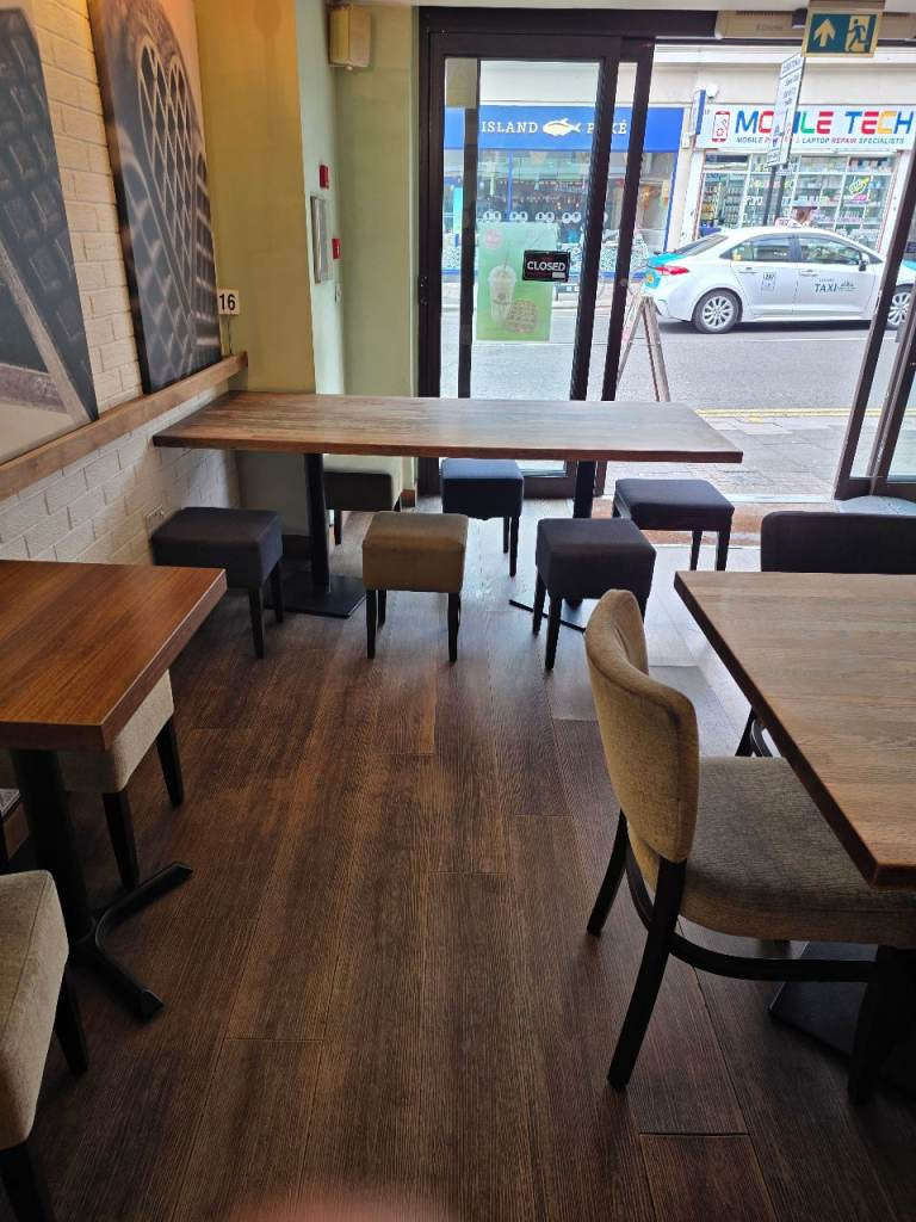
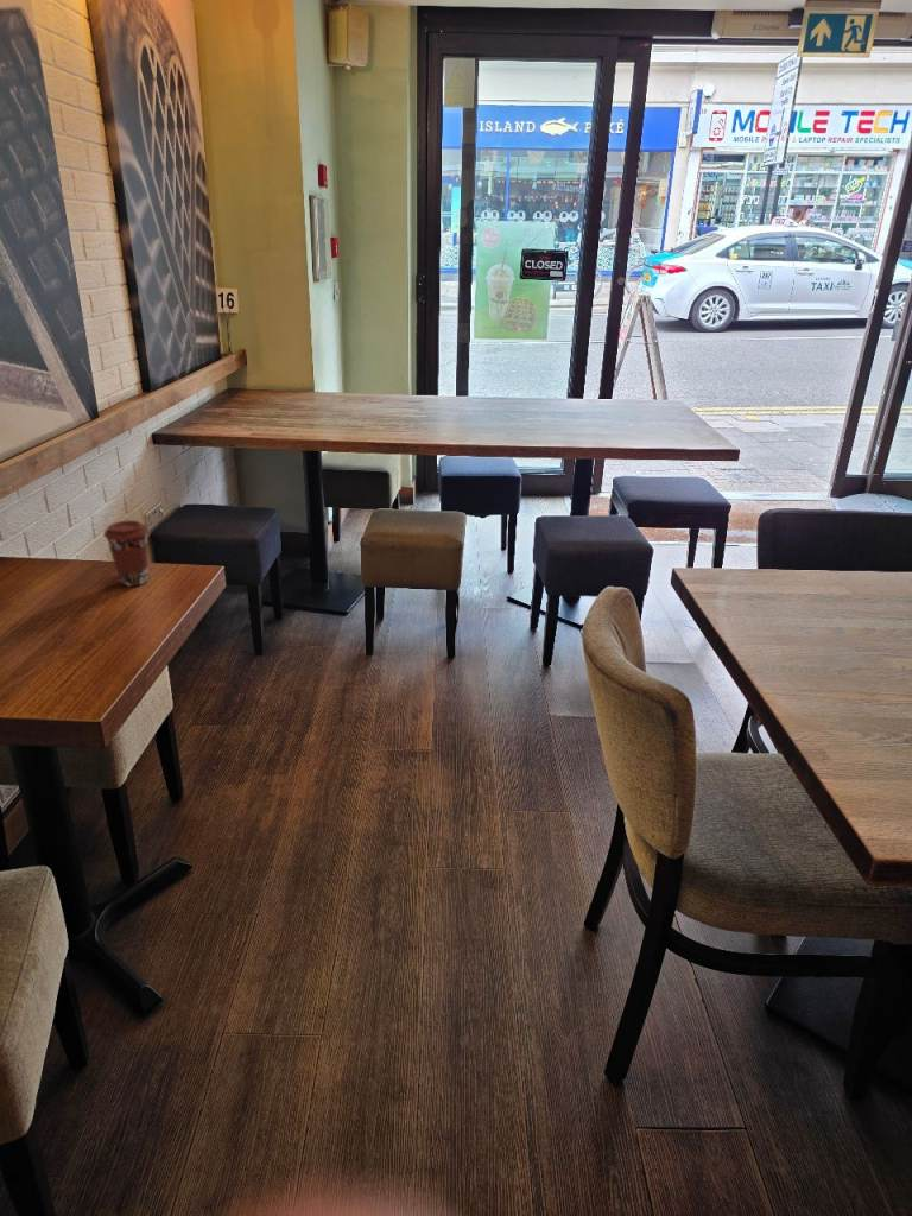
+ coffee cup (129, 553)
